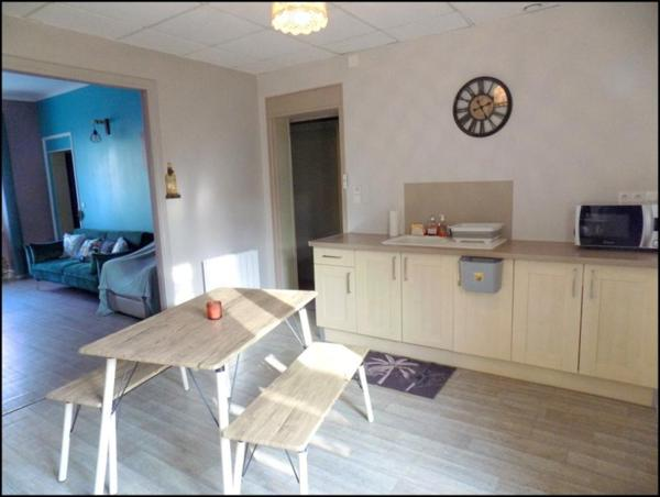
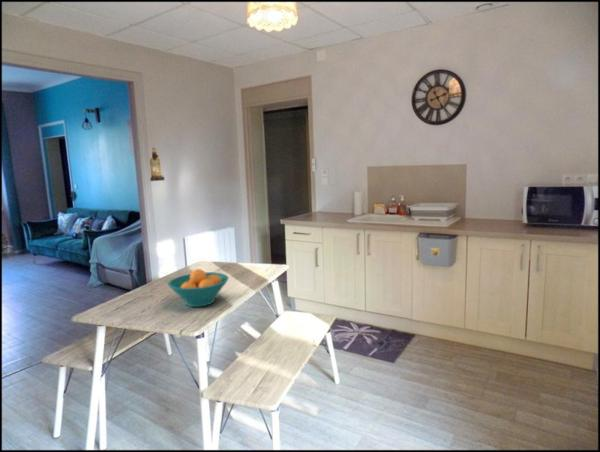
+ fruit bowl (199, 286)
